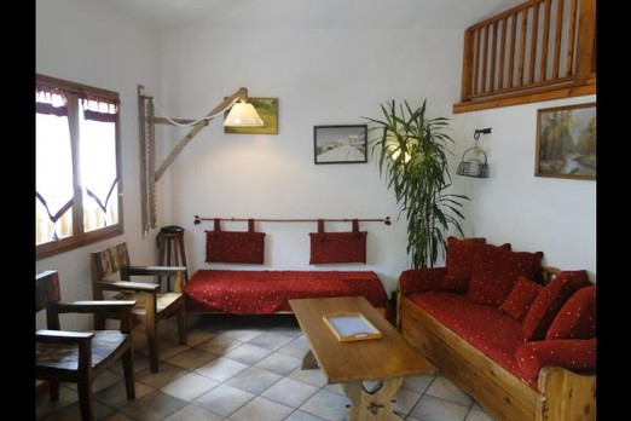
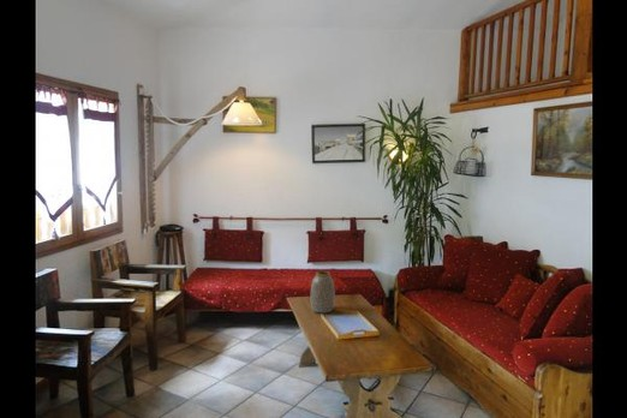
+ vase (322, 291)
